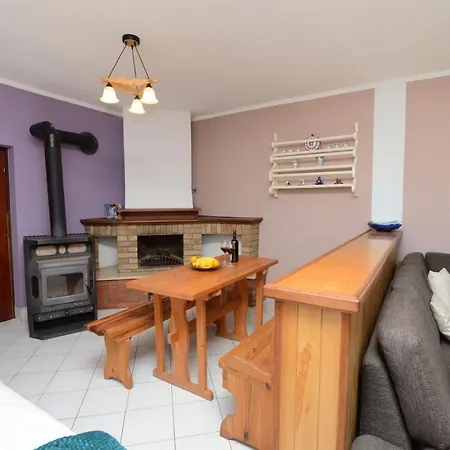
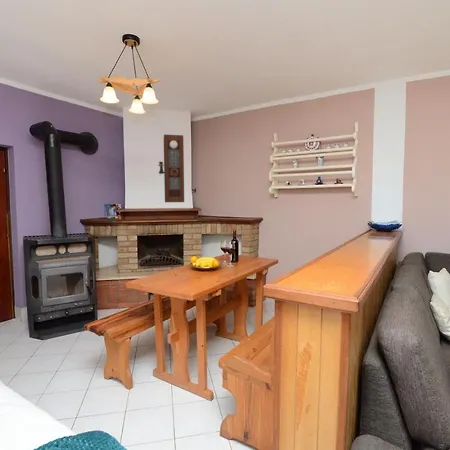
+ pendulum clock (171, 169)
